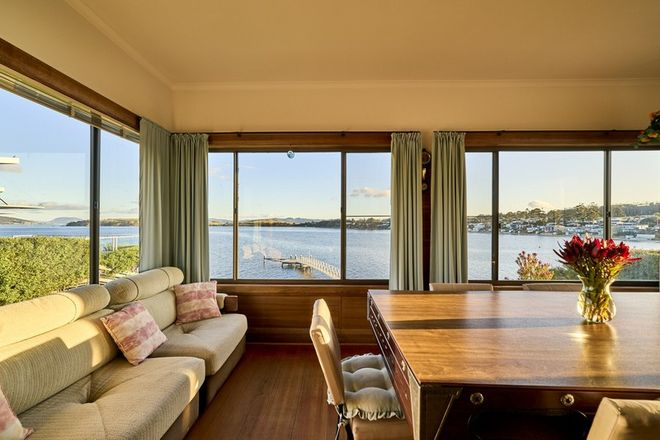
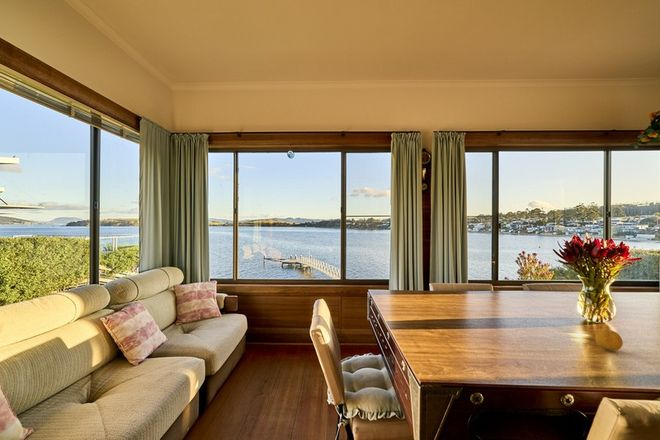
+ fruit (608, 340)
